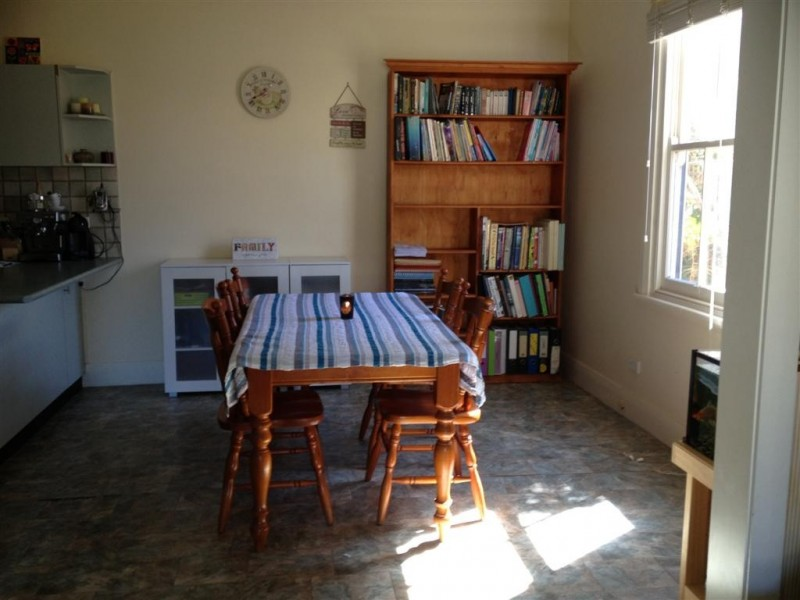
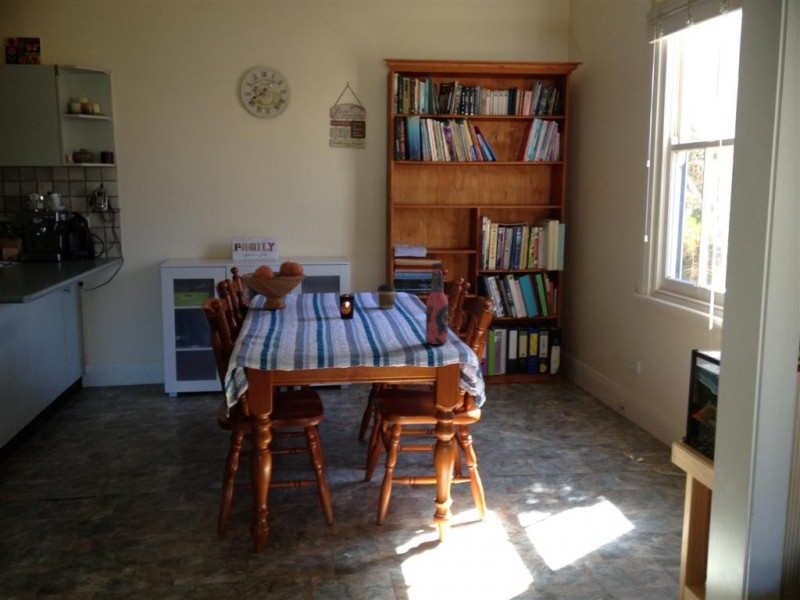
+ alcohol (437, 303)
+ fruit bowl (274, 285)
+ coffee cup (386, 295)
